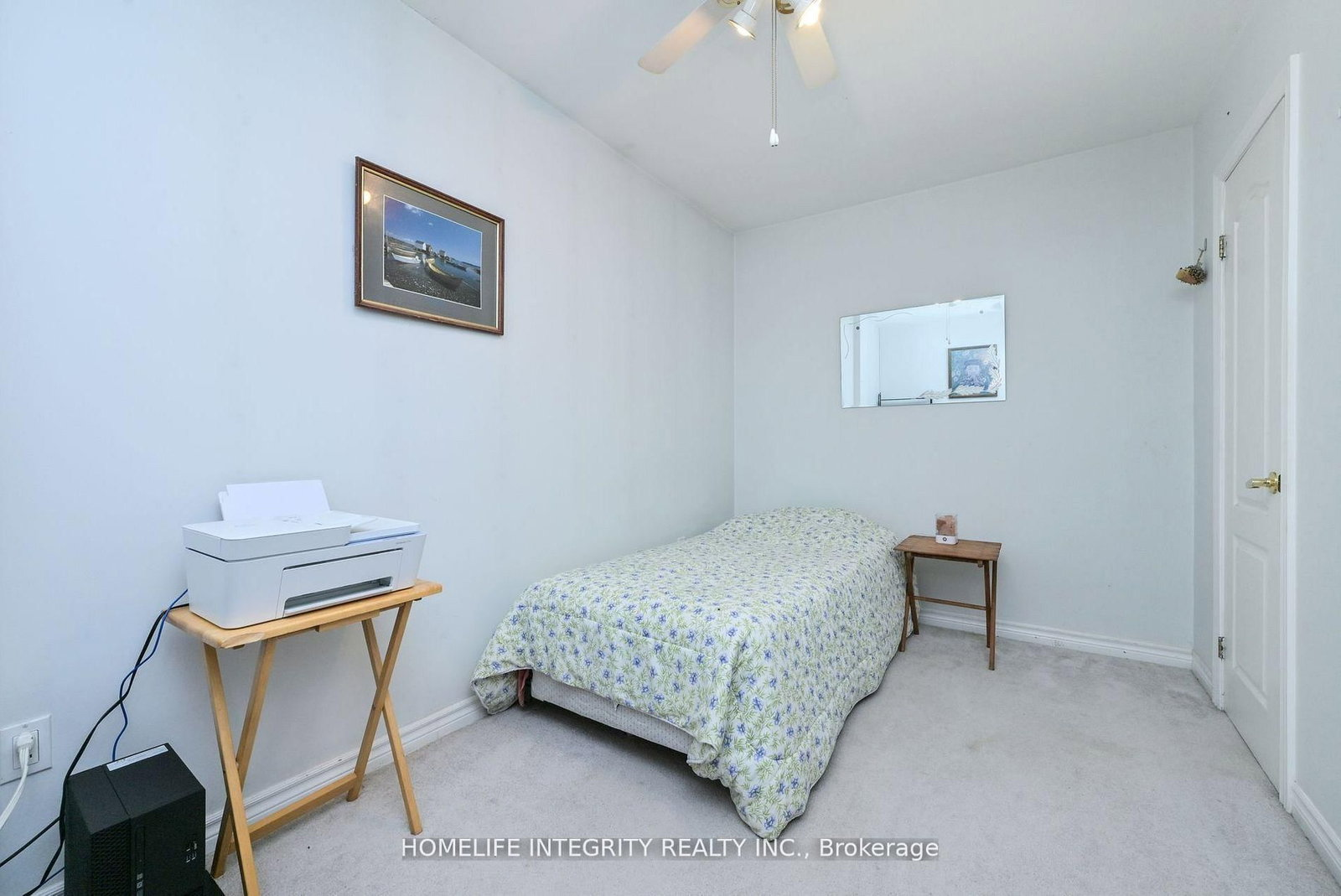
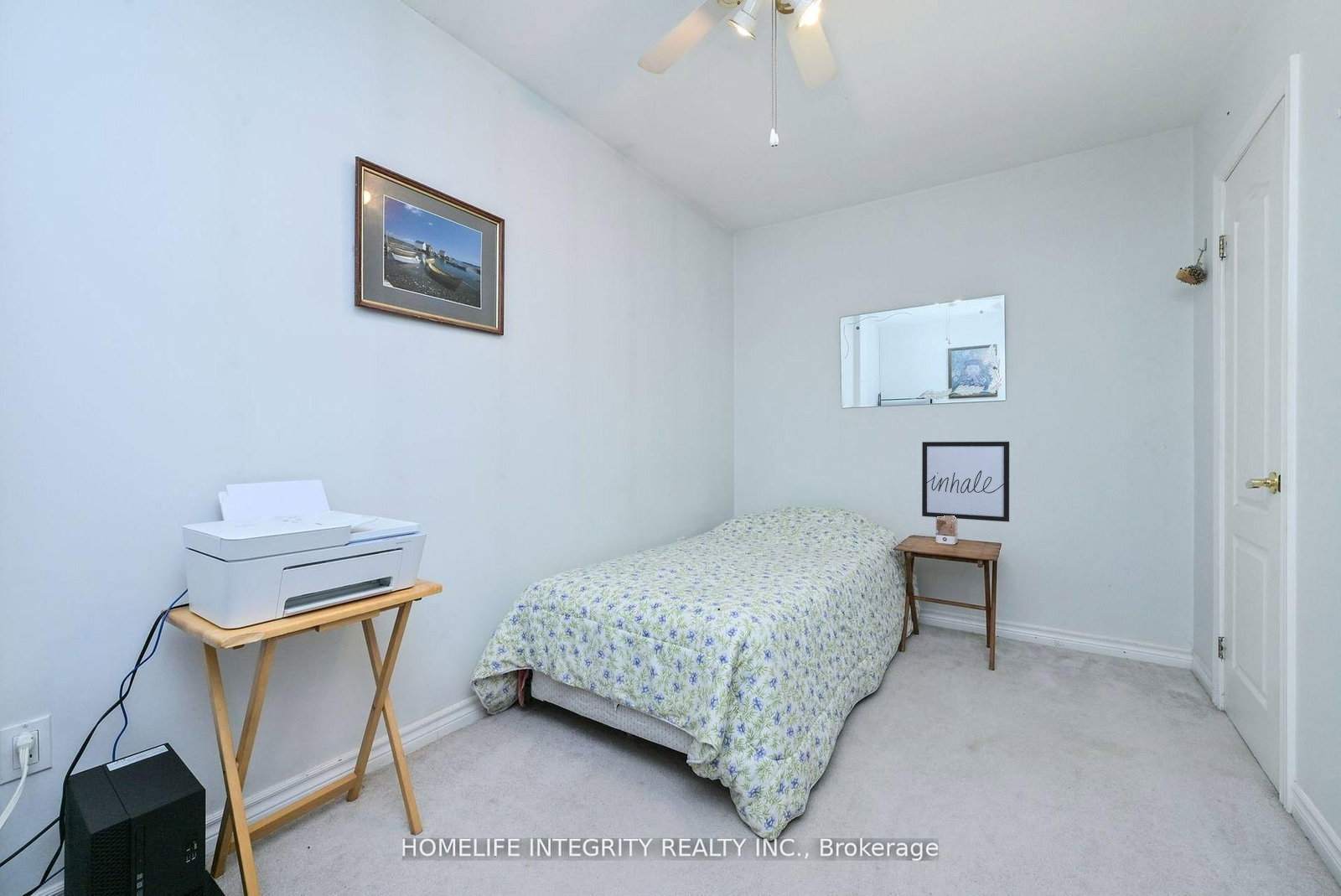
+ wall art (964, 480)
